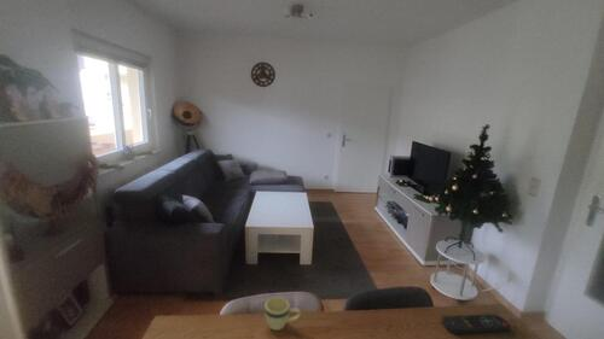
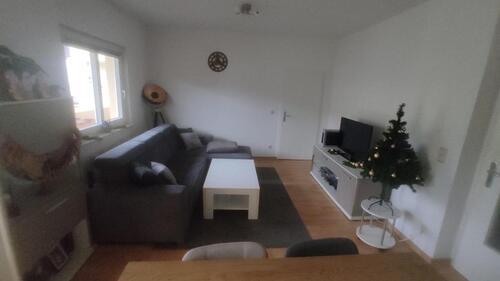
- remote control (475, 323)
- mug (281, 314)
